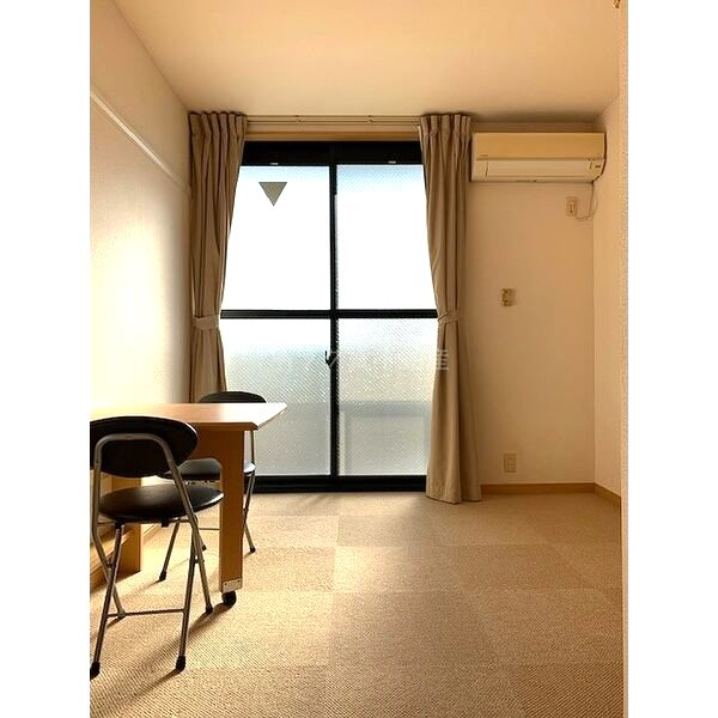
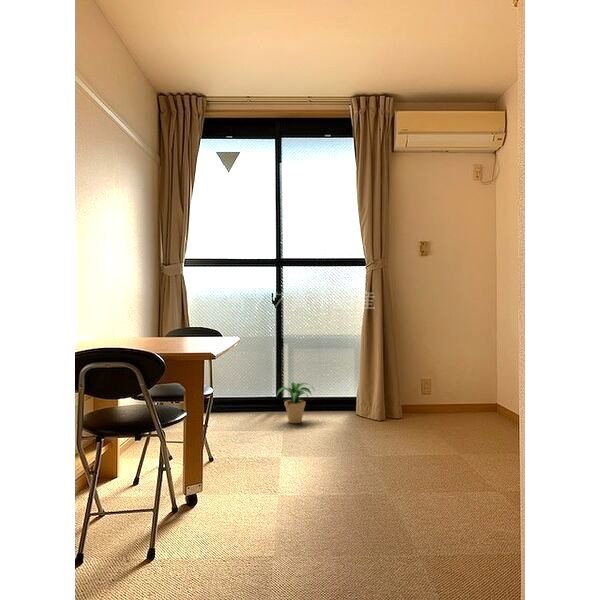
+ potted plant (295, 402)
